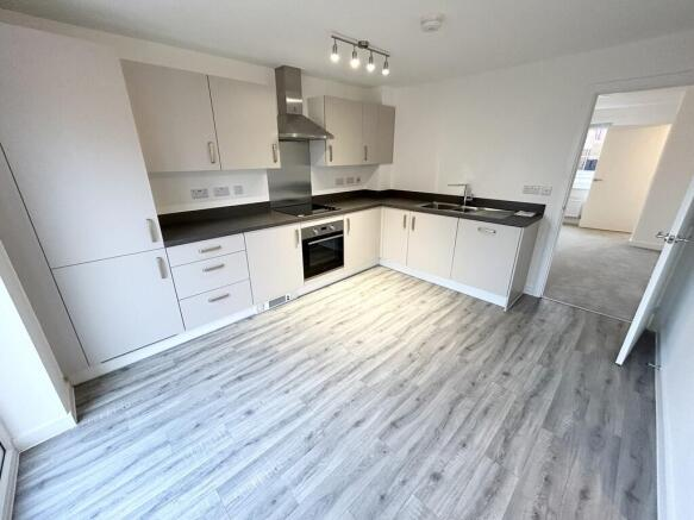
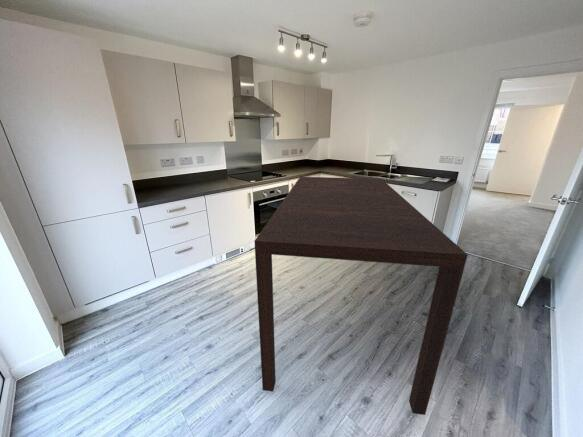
+ dining table (339, 252)
